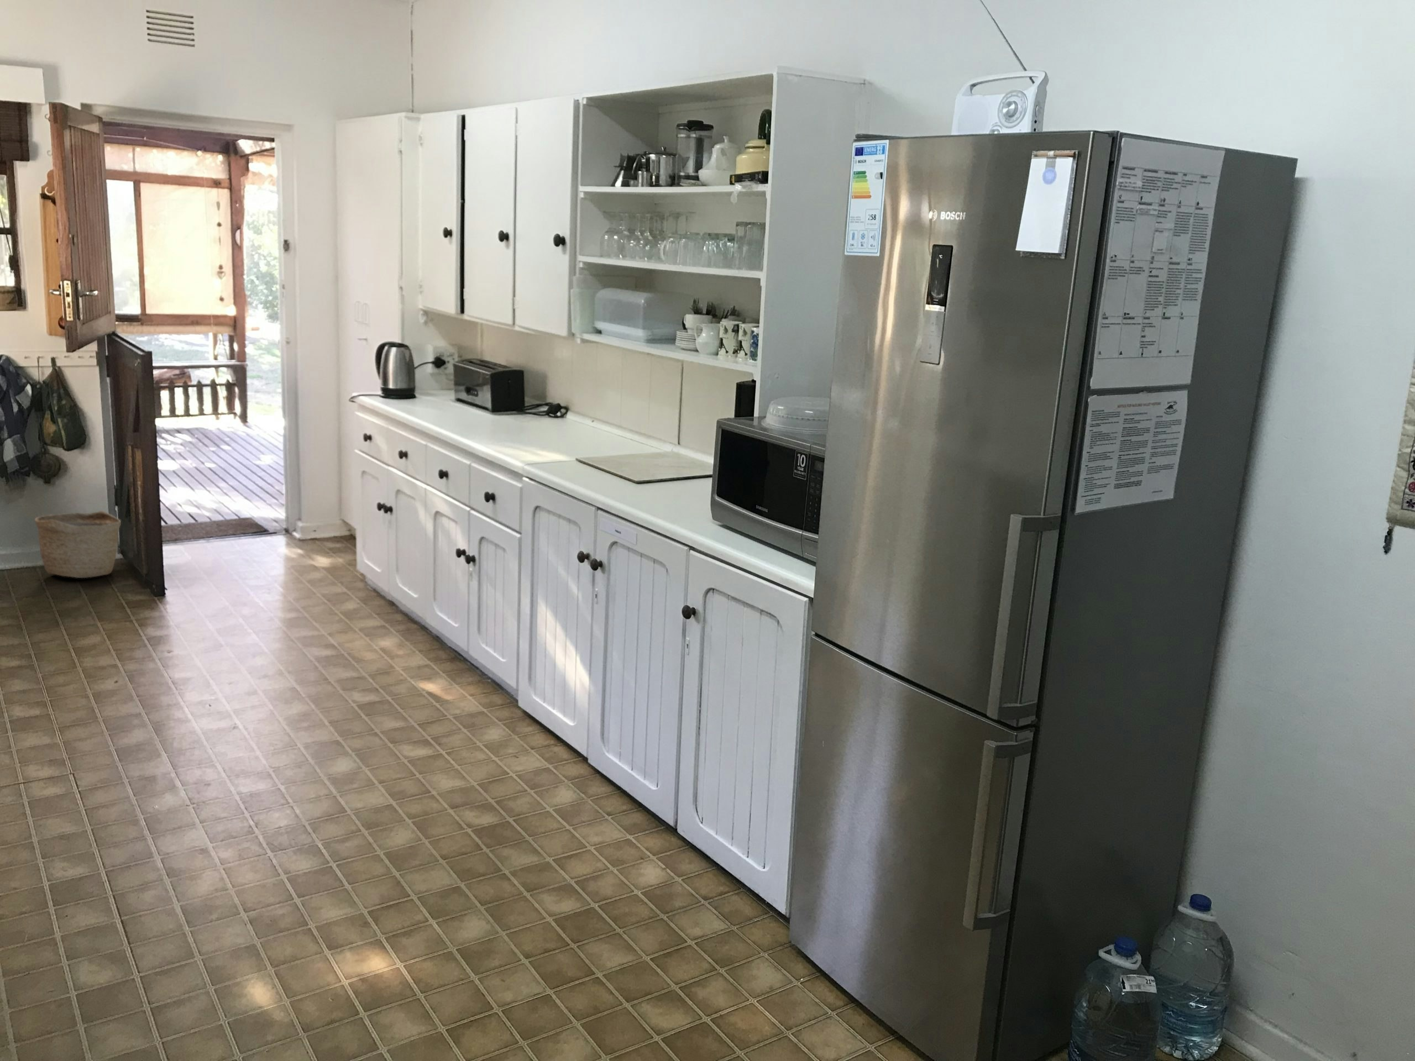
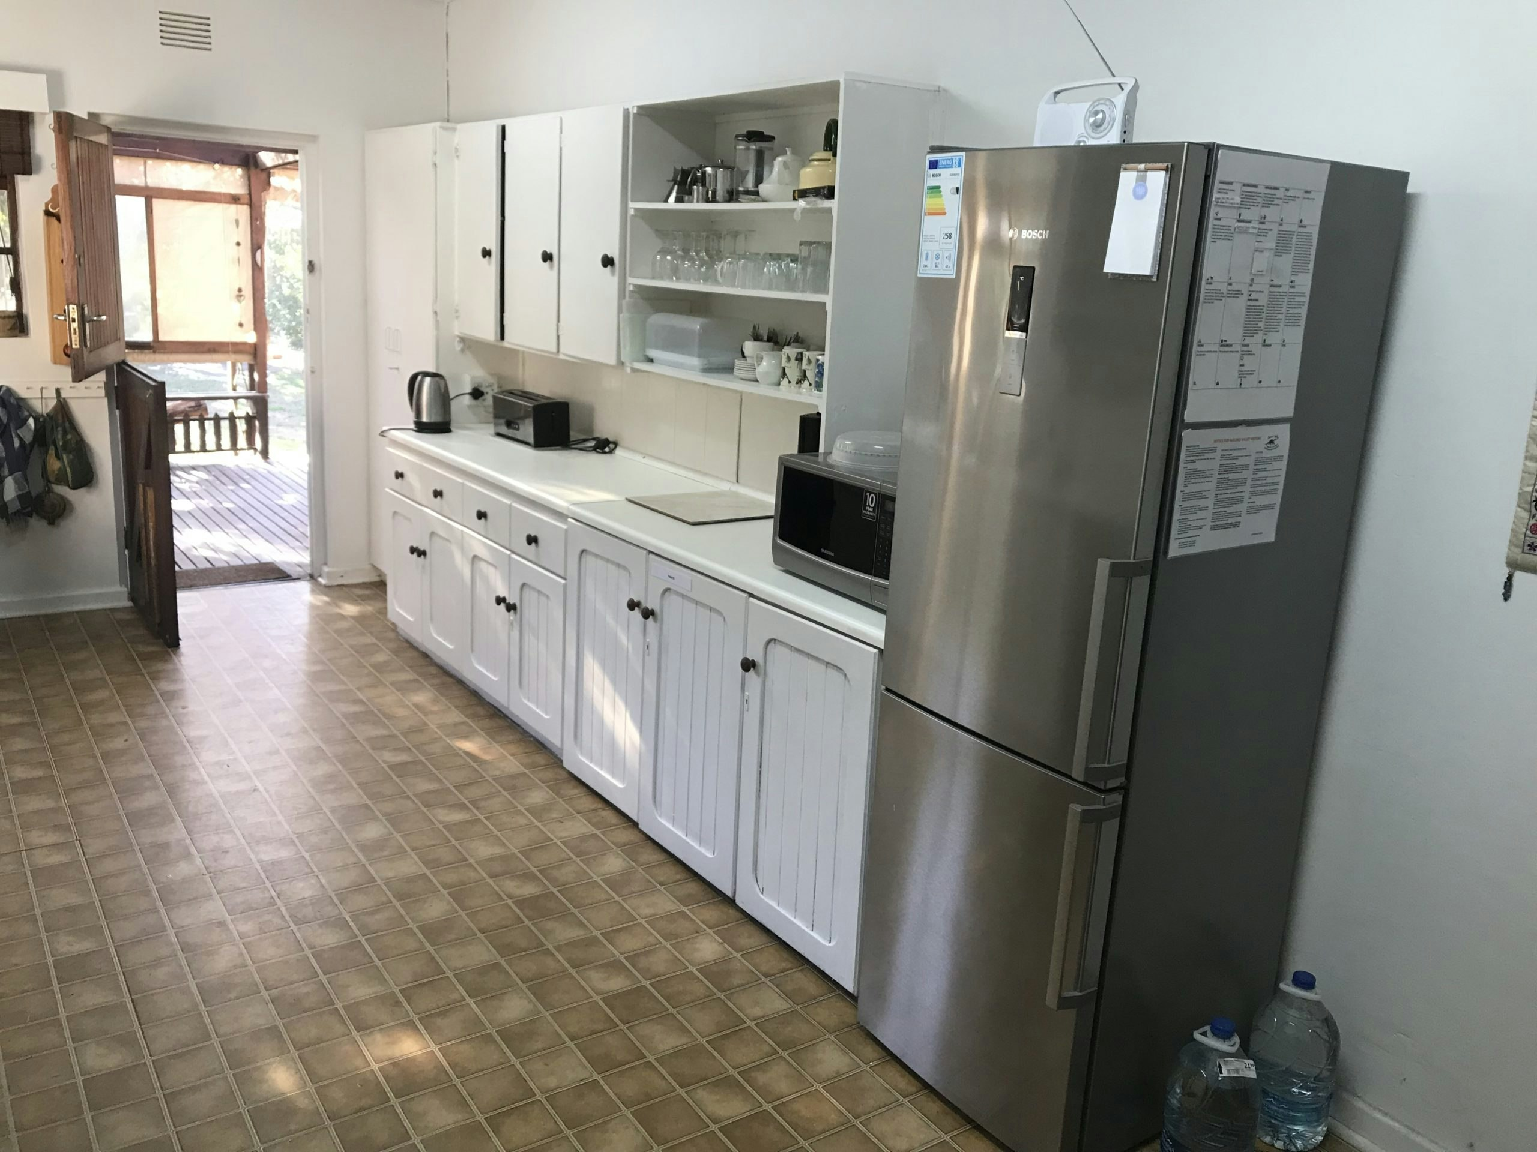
- basket (79, 542)
